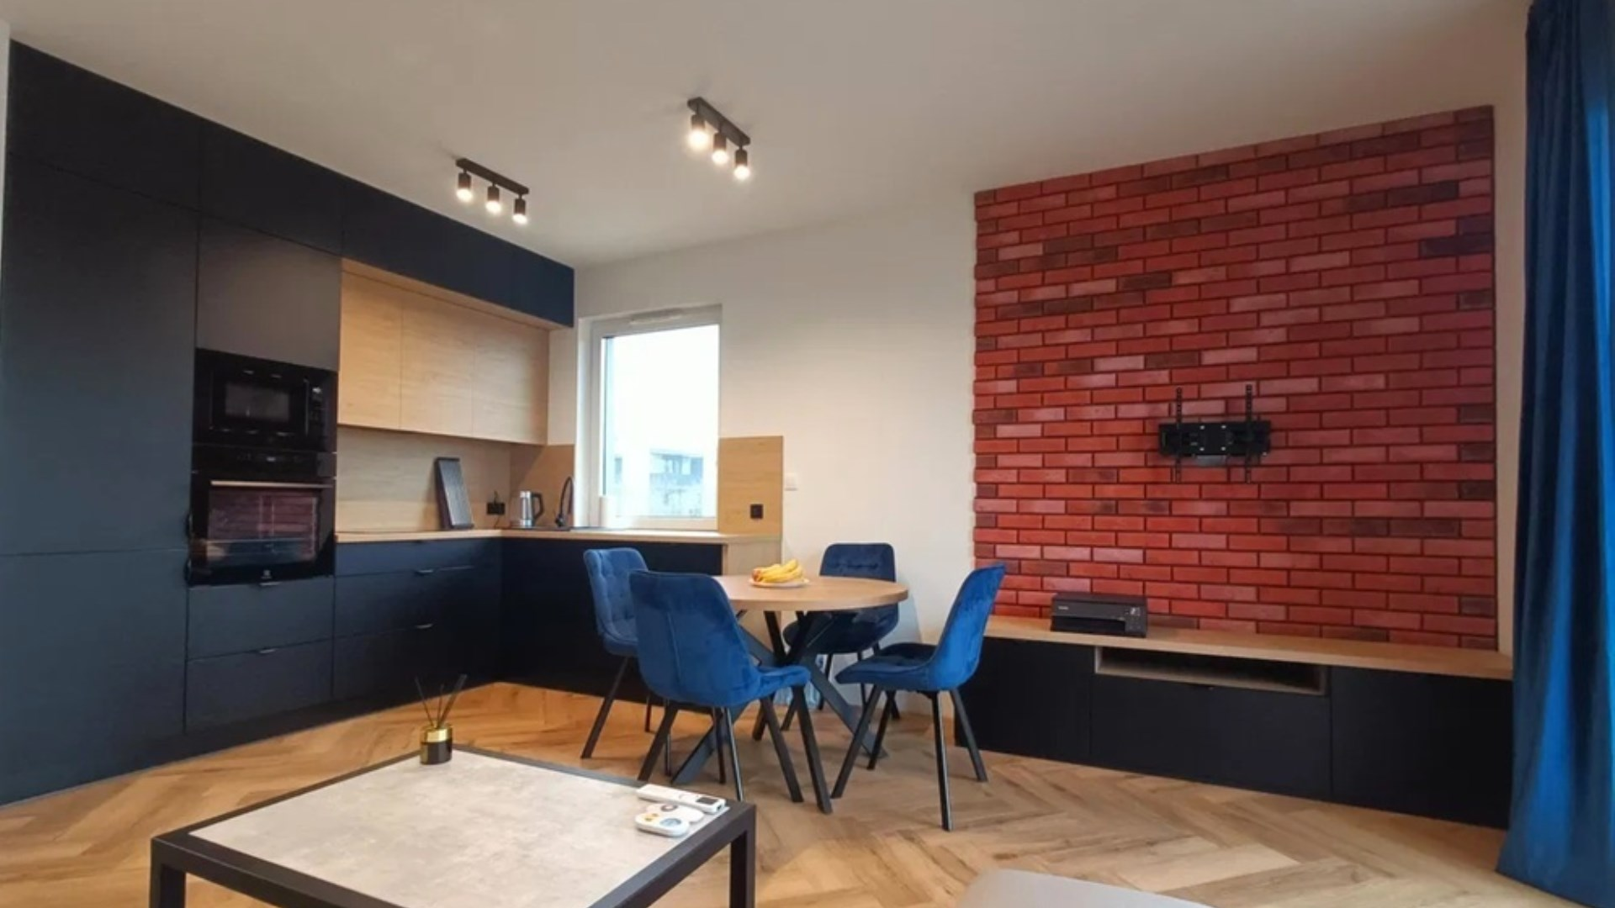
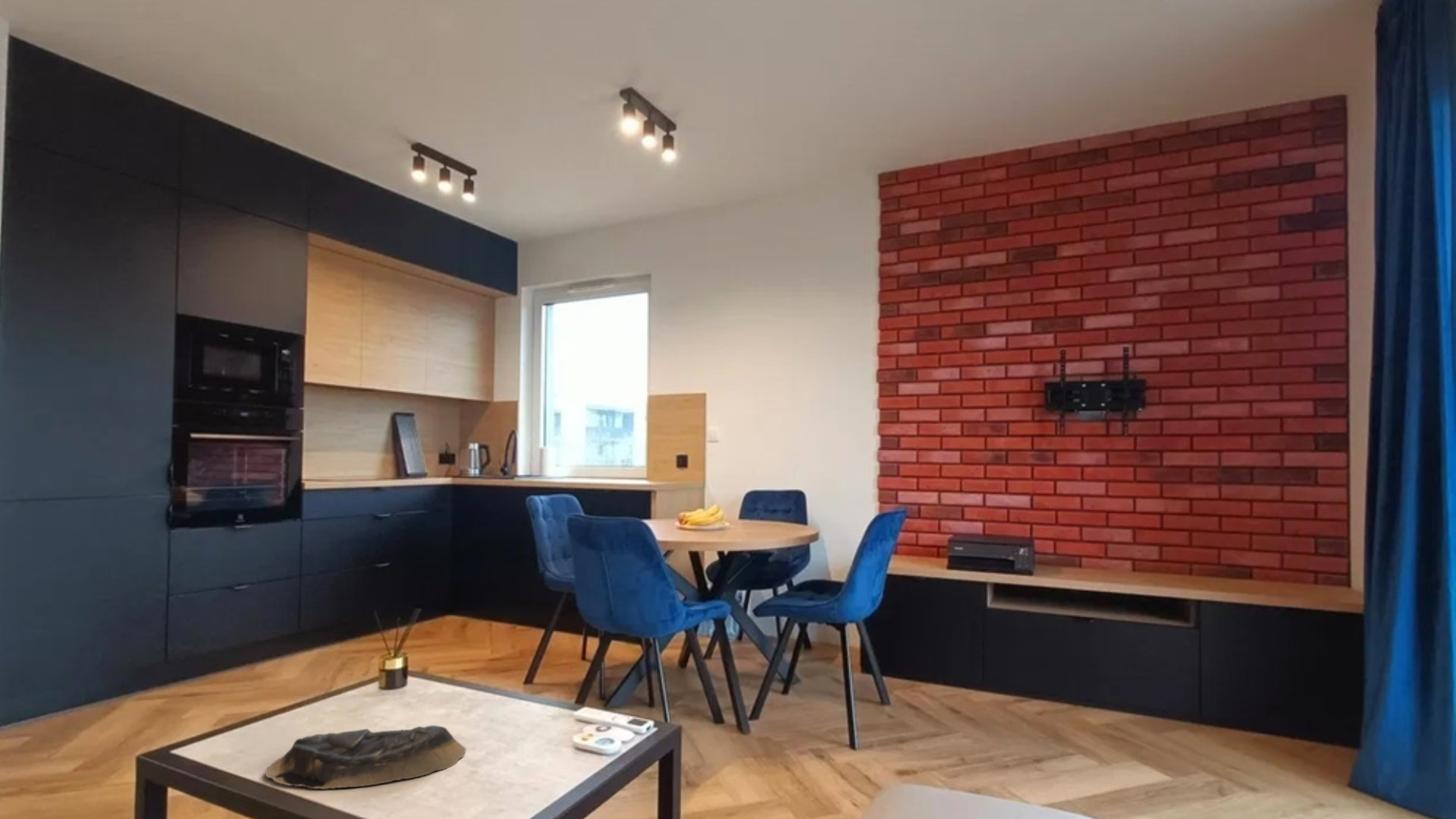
+ decorative bowl (371, 747)
